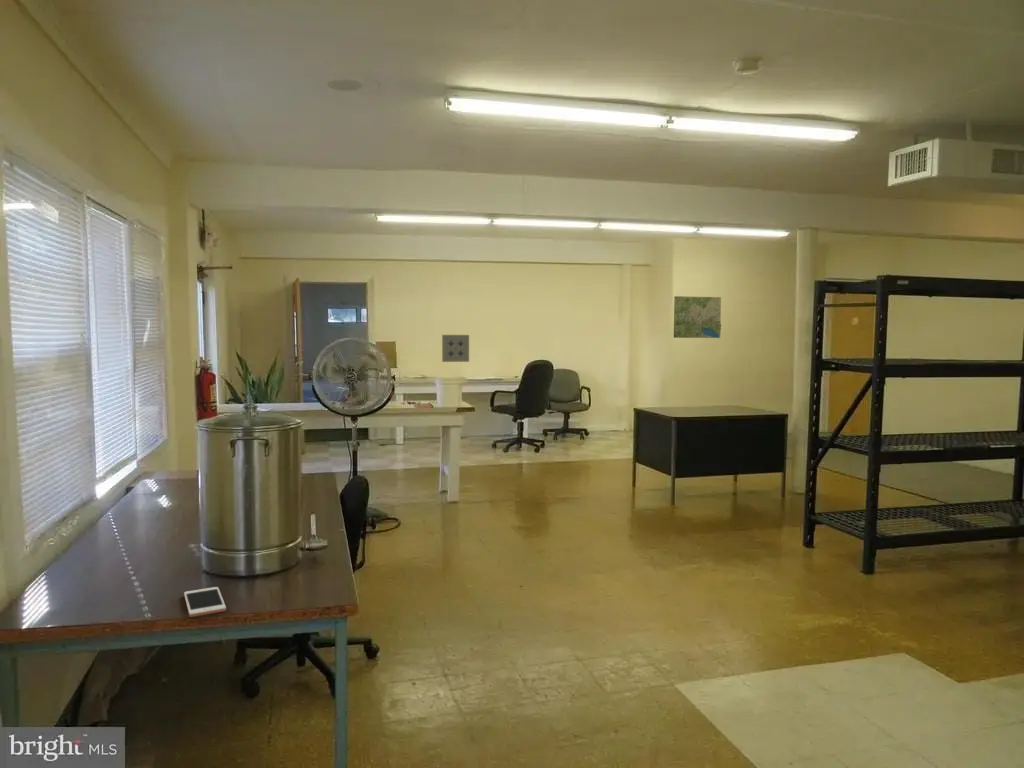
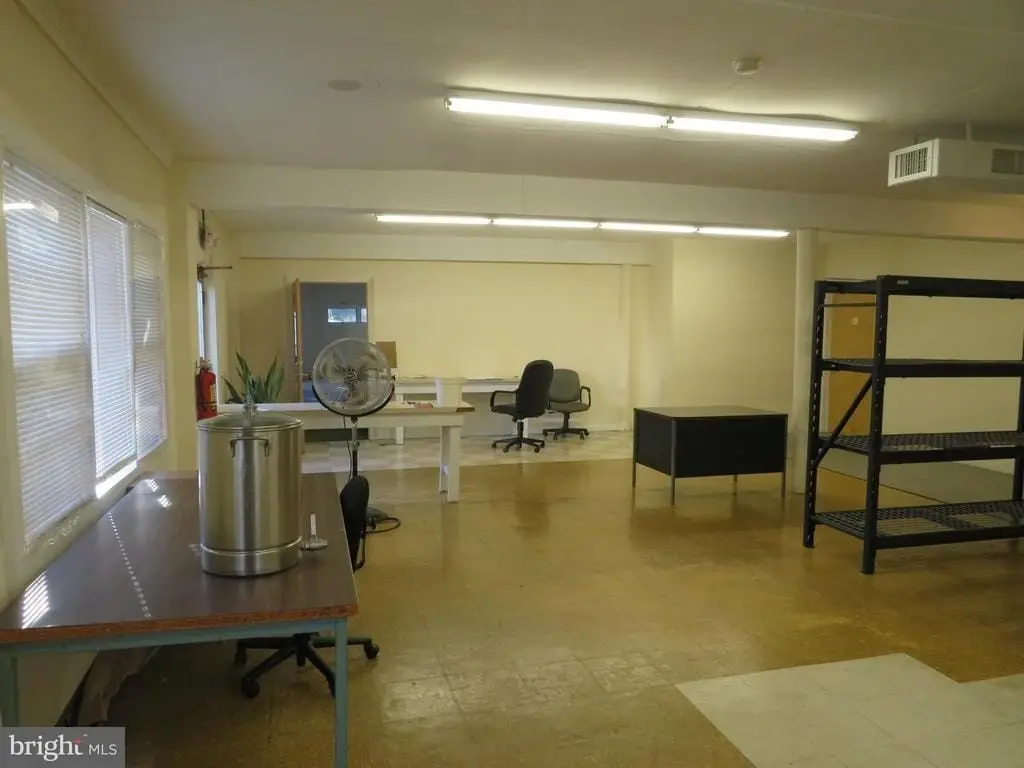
- wall art (455, 348)
- cell phone (204, 601)
- road map (698, 317)
